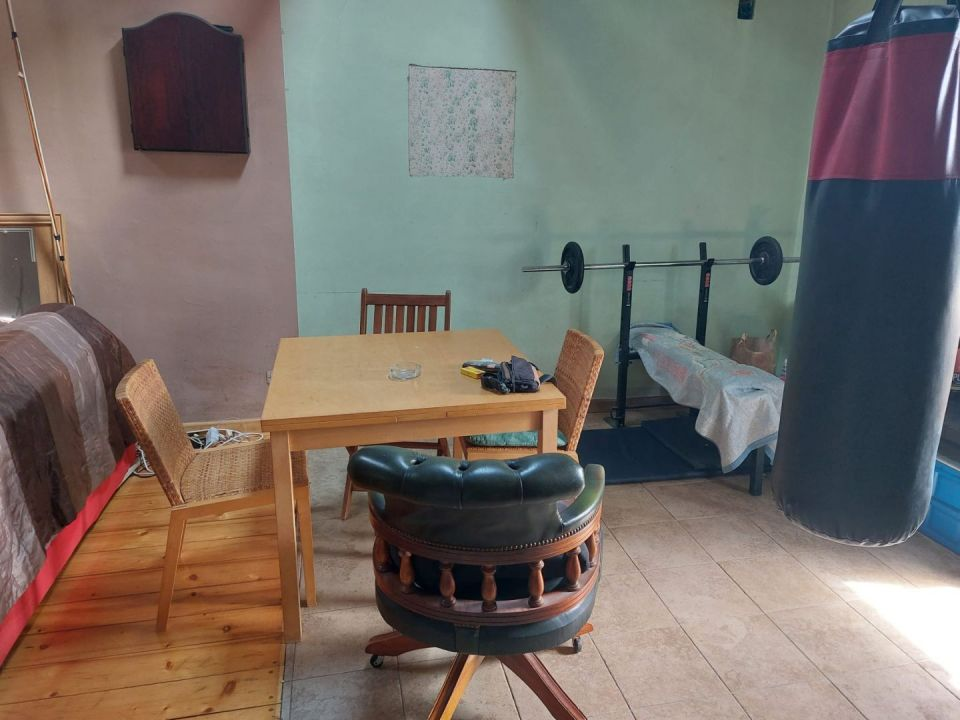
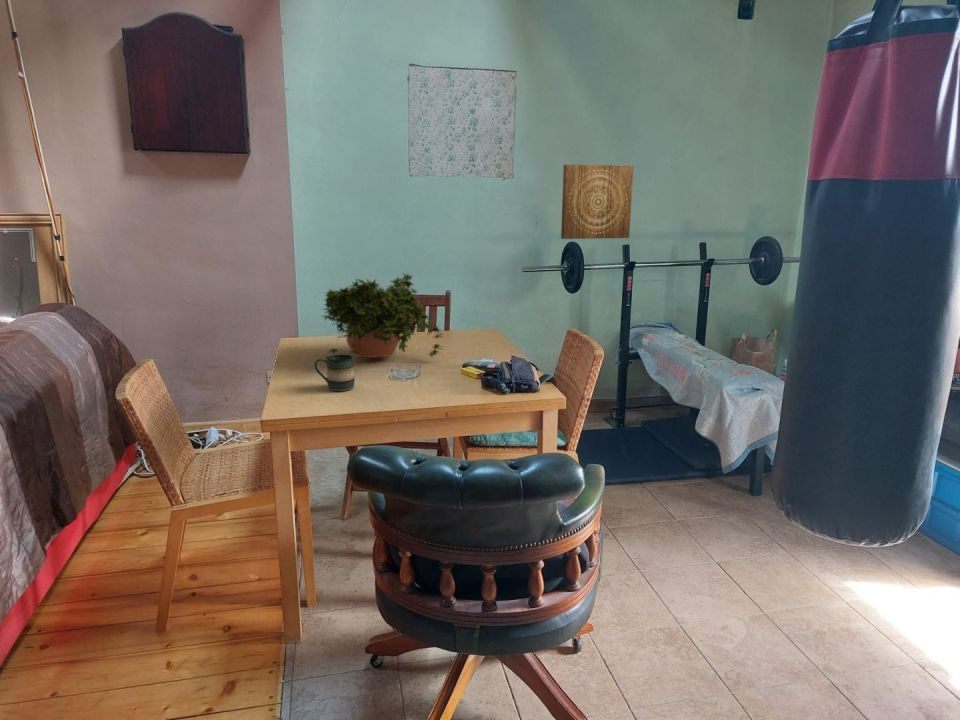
+ mug (334, 372)
+ potted plant (376, 315)
+ wall art (597, 202)
